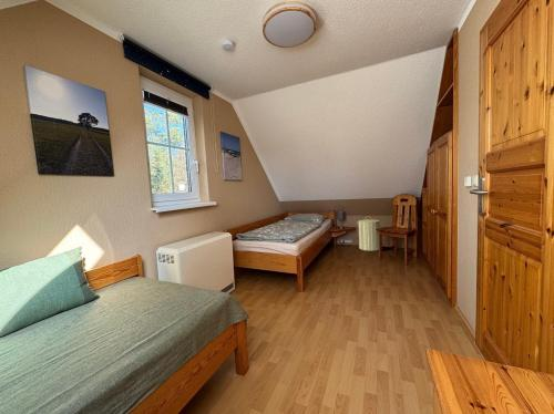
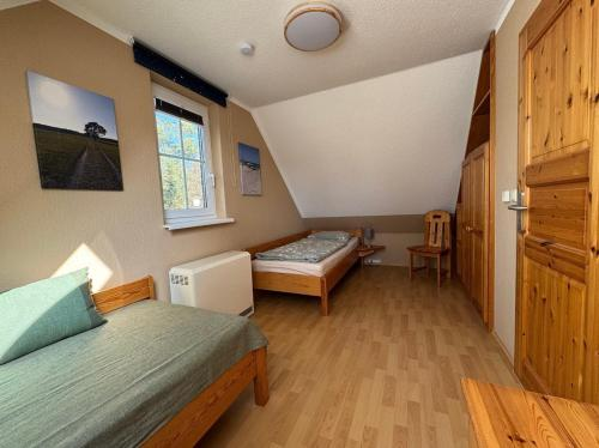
- laundry hamper (369, 232)
